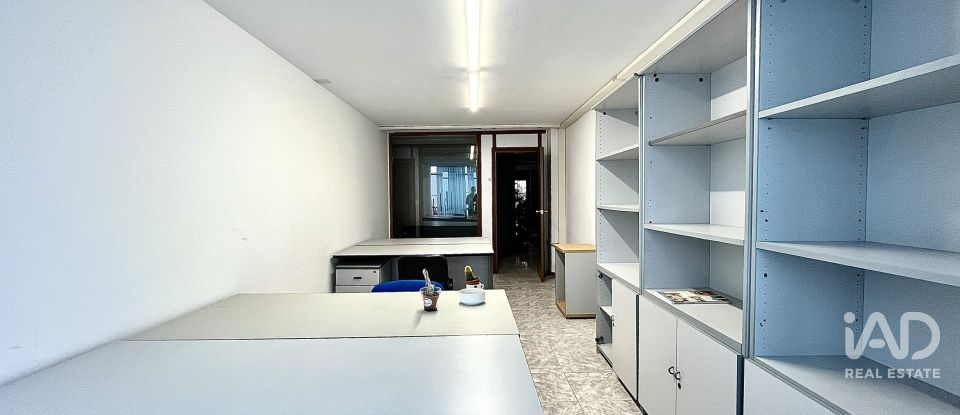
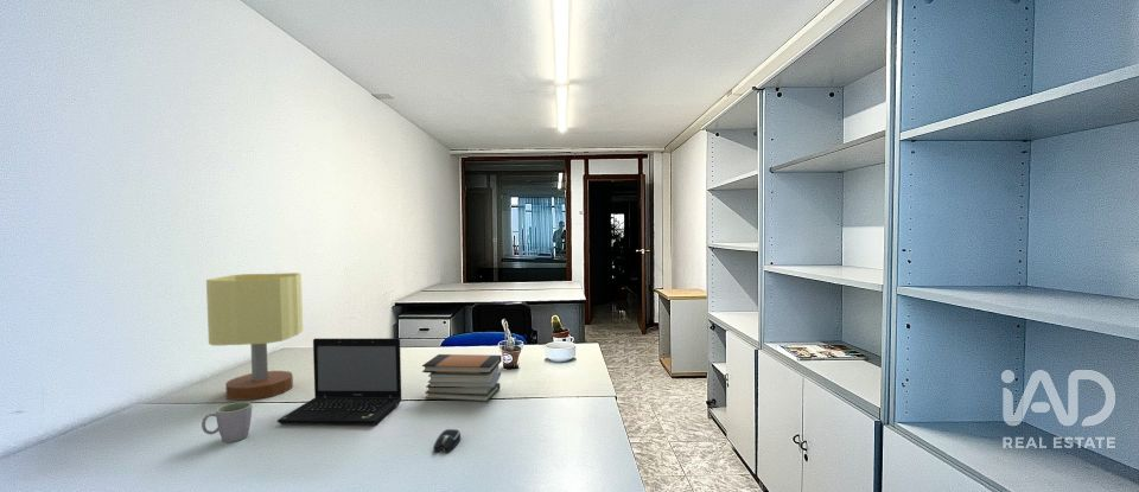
+ table lamp (257, 333)
+ computer mouse (447, 439)
+ mug (228, 423)
+ laptop (342, 379)
+ book stack (464, 376)
